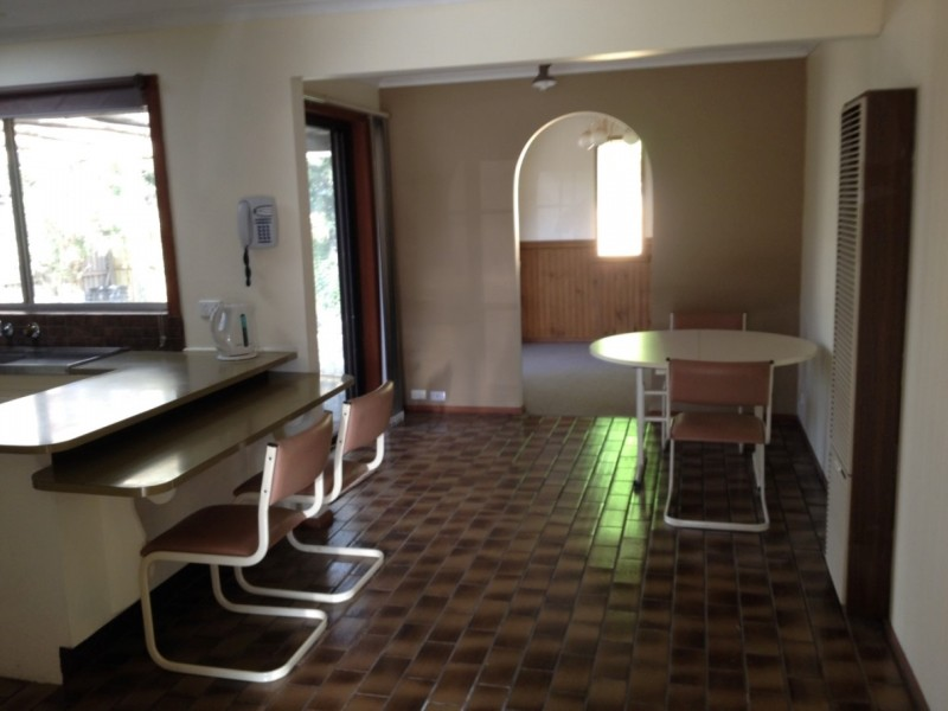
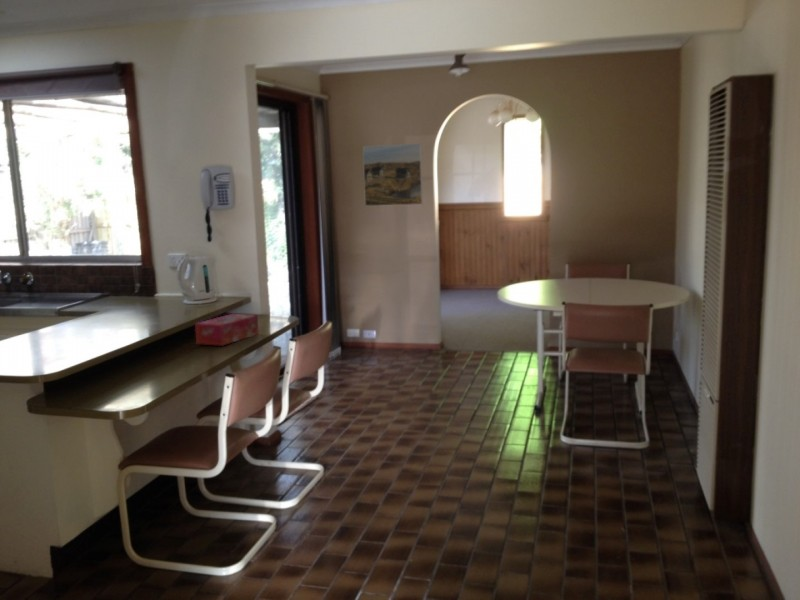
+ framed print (392, 175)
+ tissue box (227, 328)
